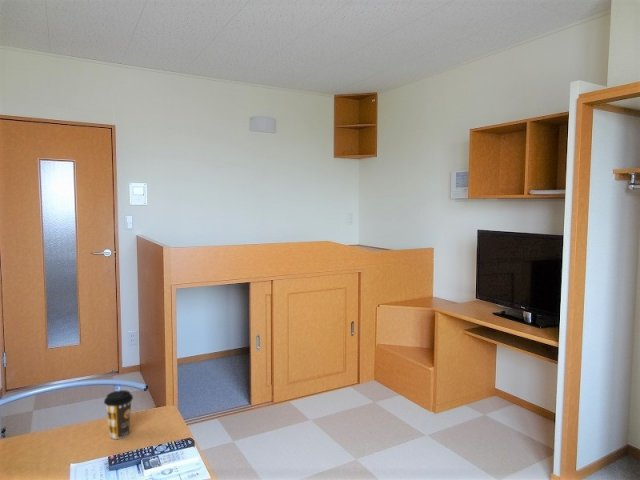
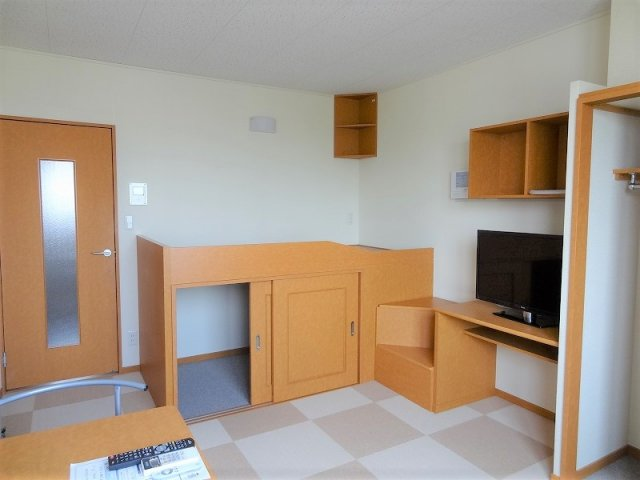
- coffee cup (119, 414)
